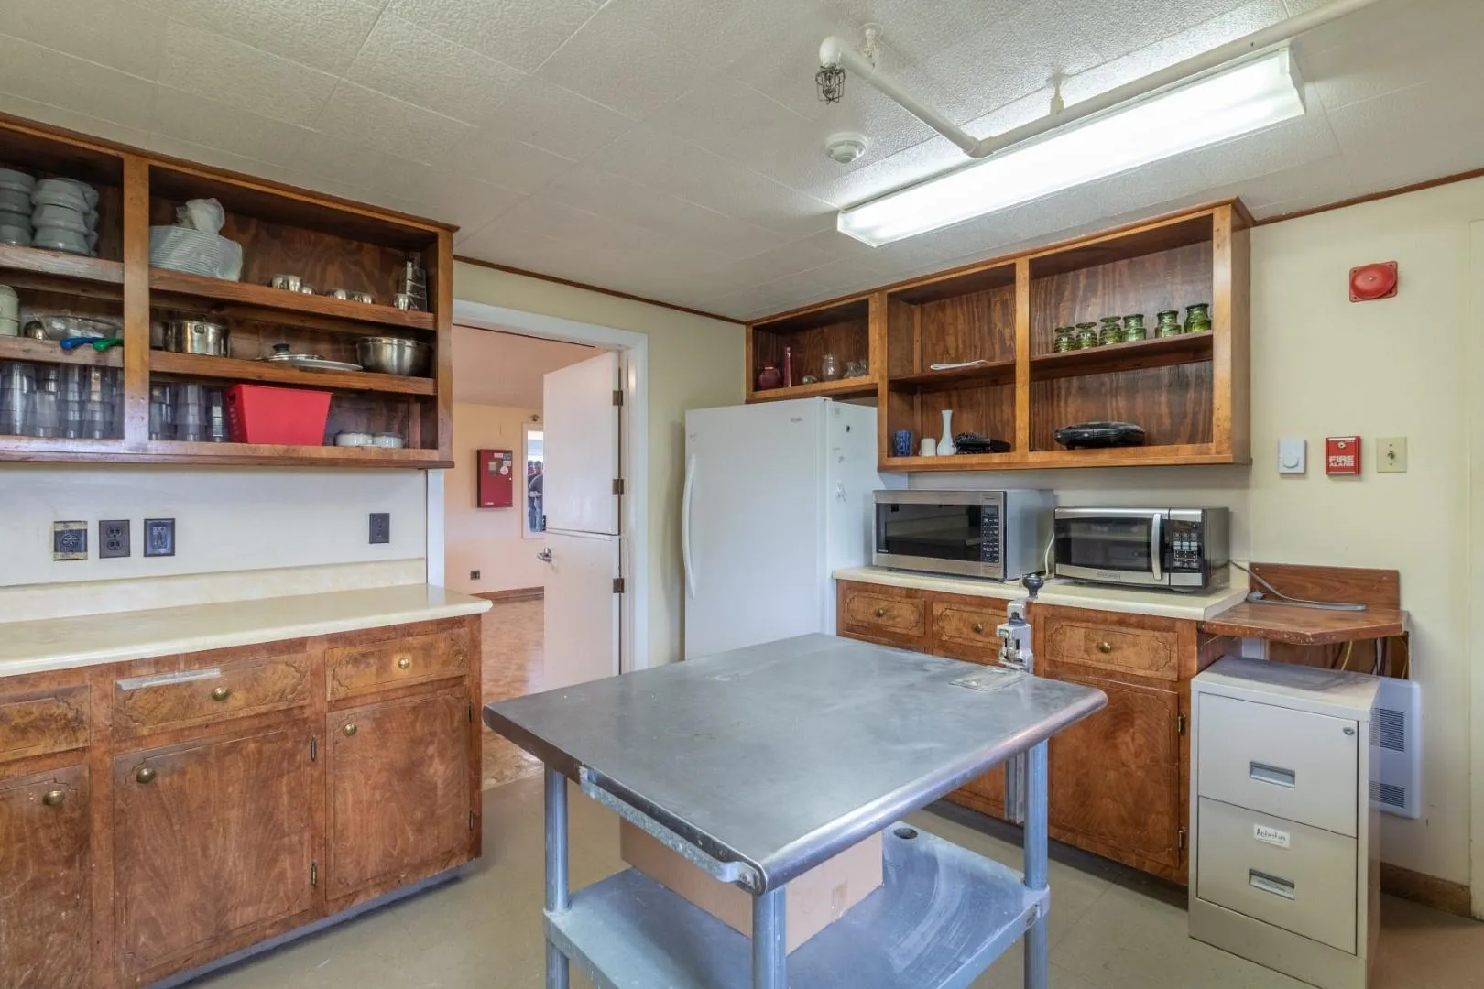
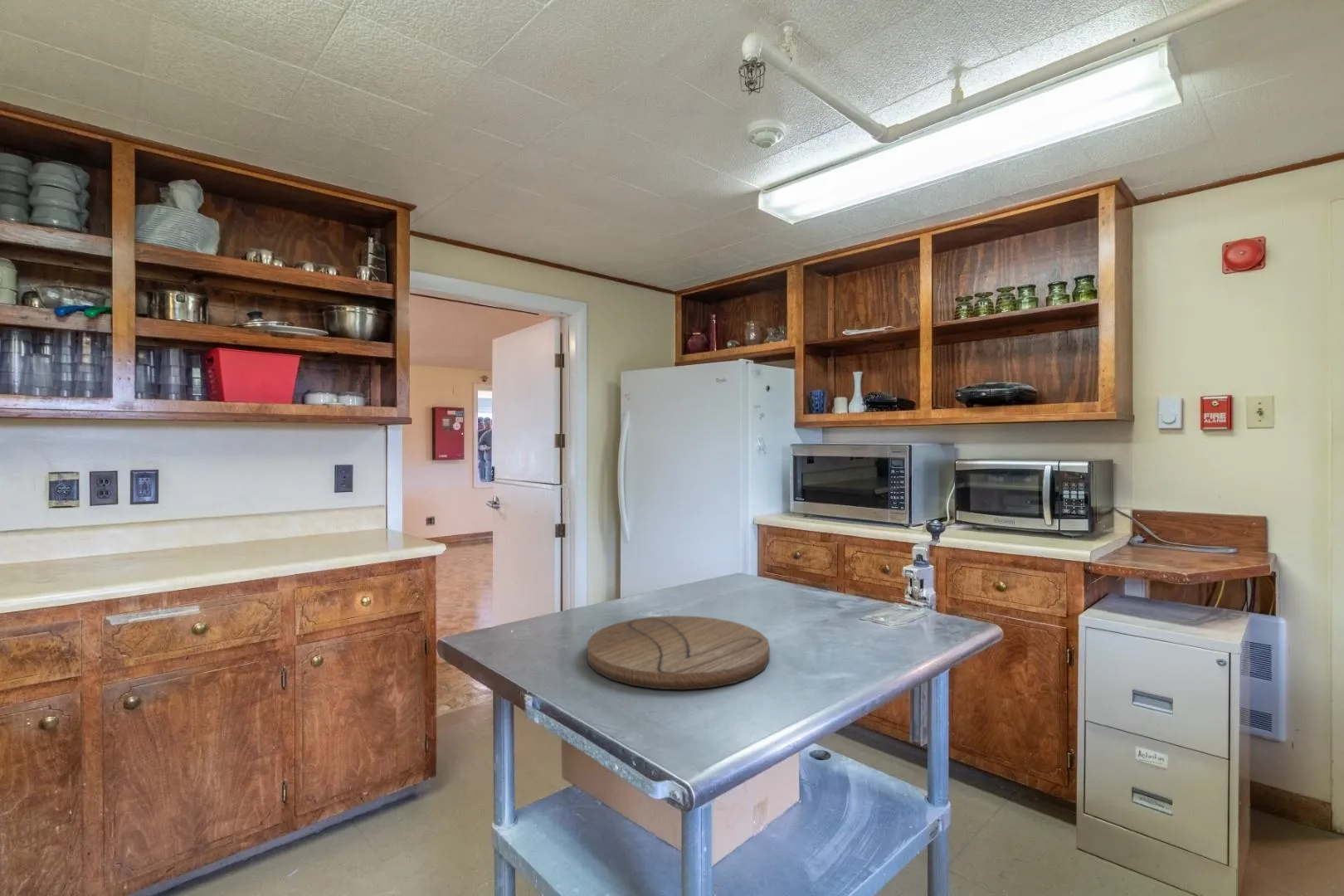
+ cutting board (678, 647)
